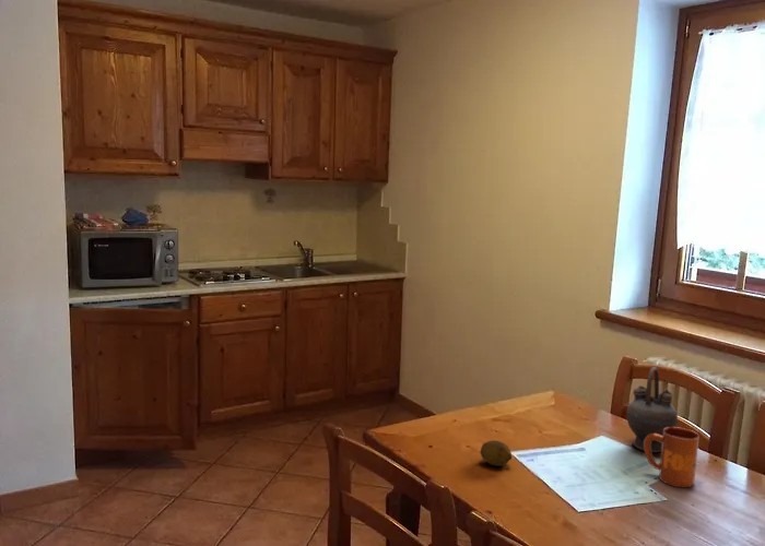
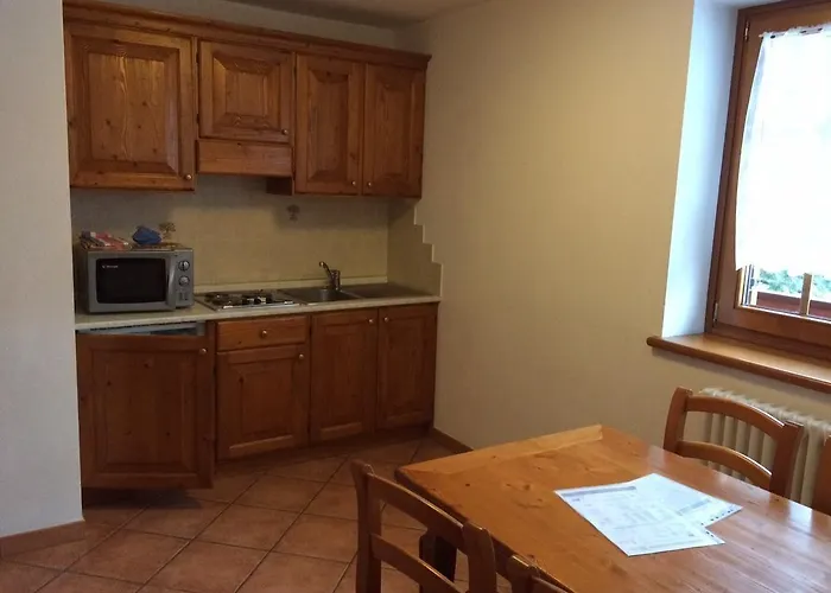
- fruit (496, 453)
- mug (669, 454)
- teapot (654, 406)
